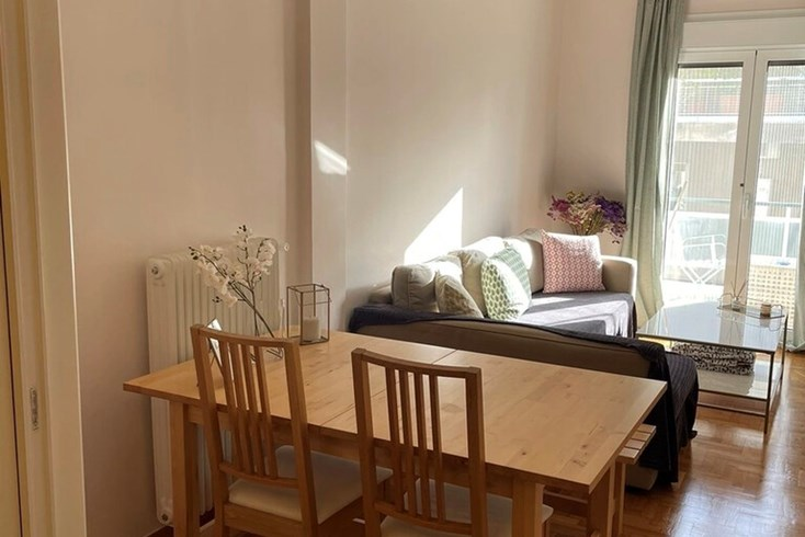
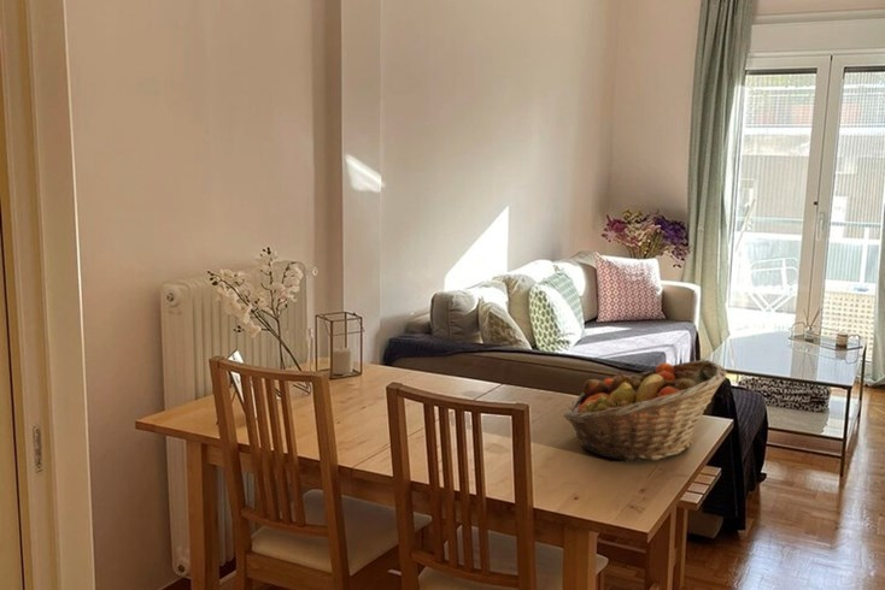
+ fruit basket (644, 403)
